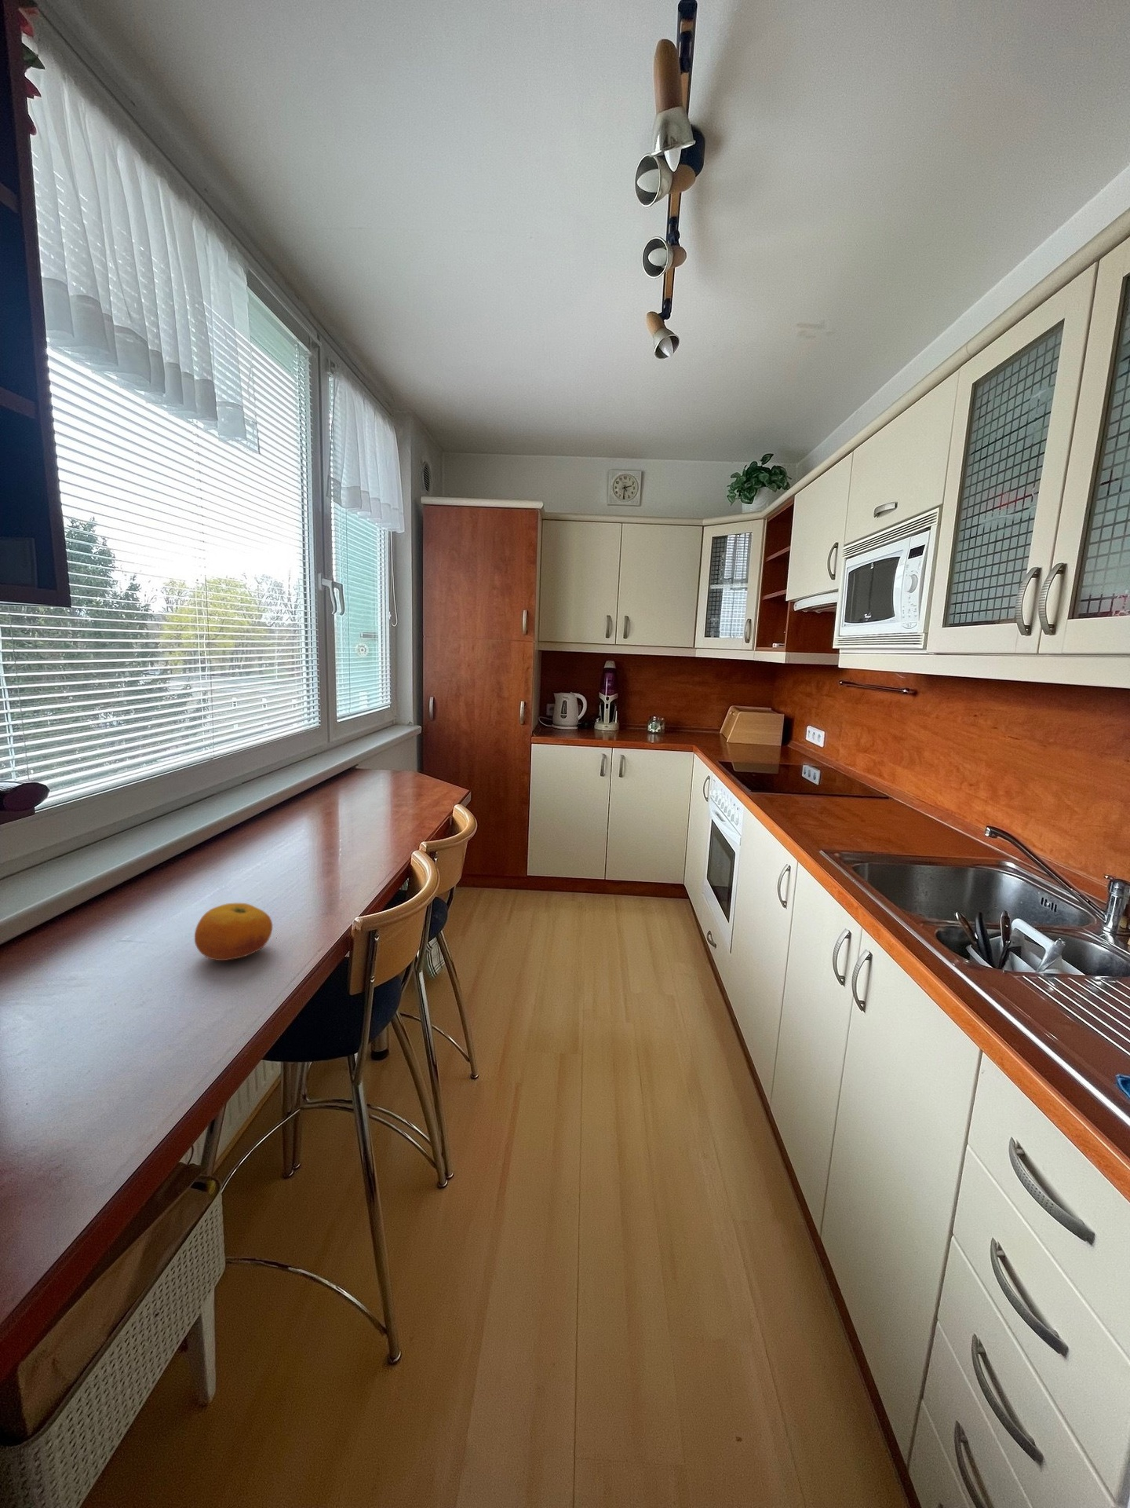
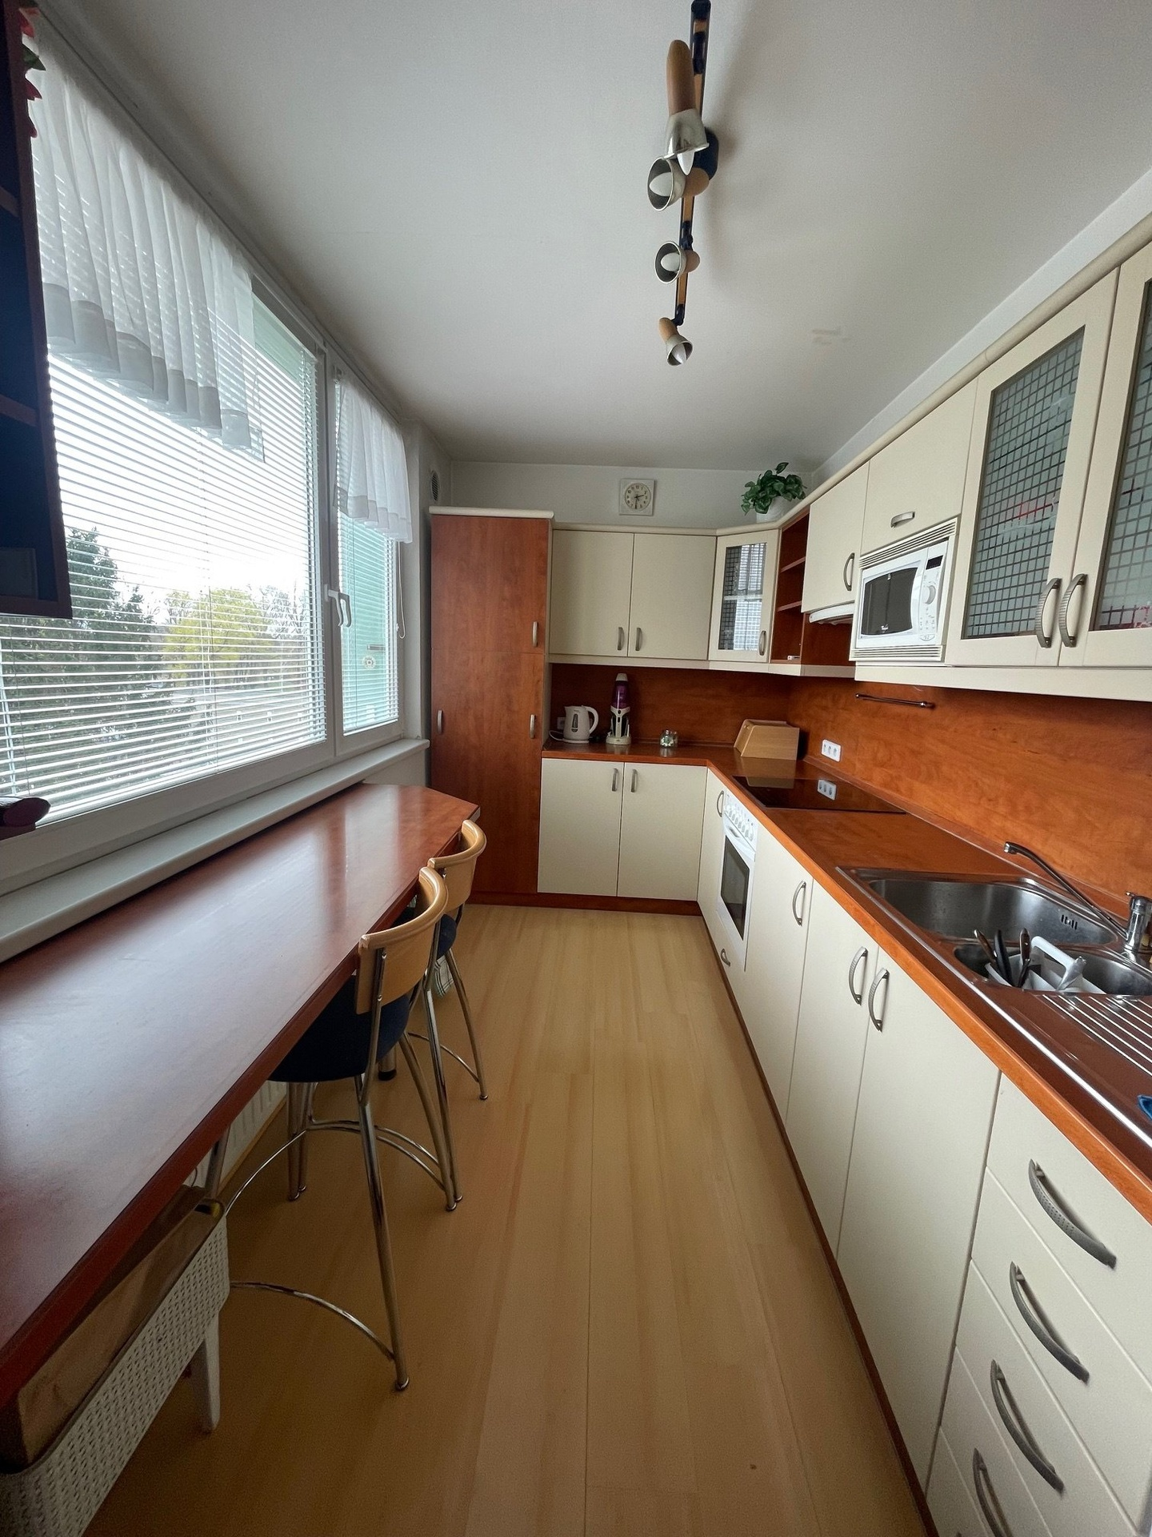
- fruit (233, 931)
